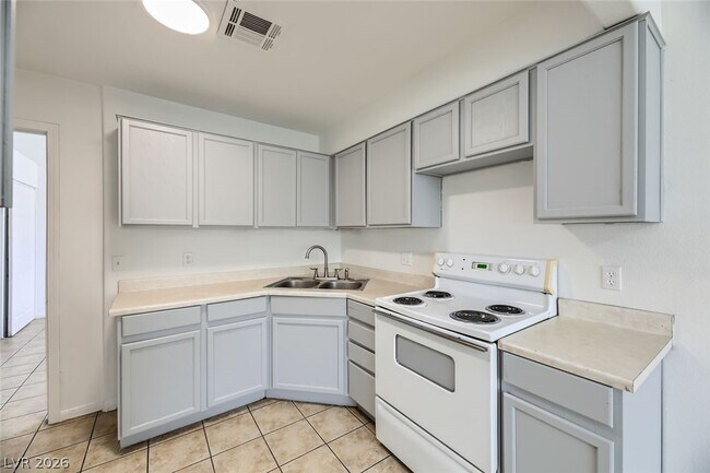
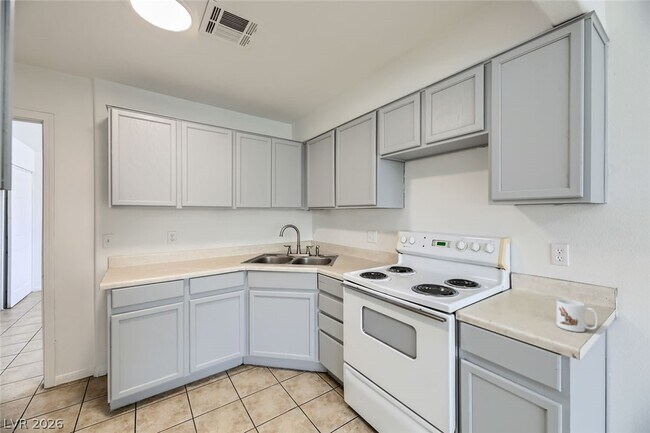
+ mug (576, 316)
